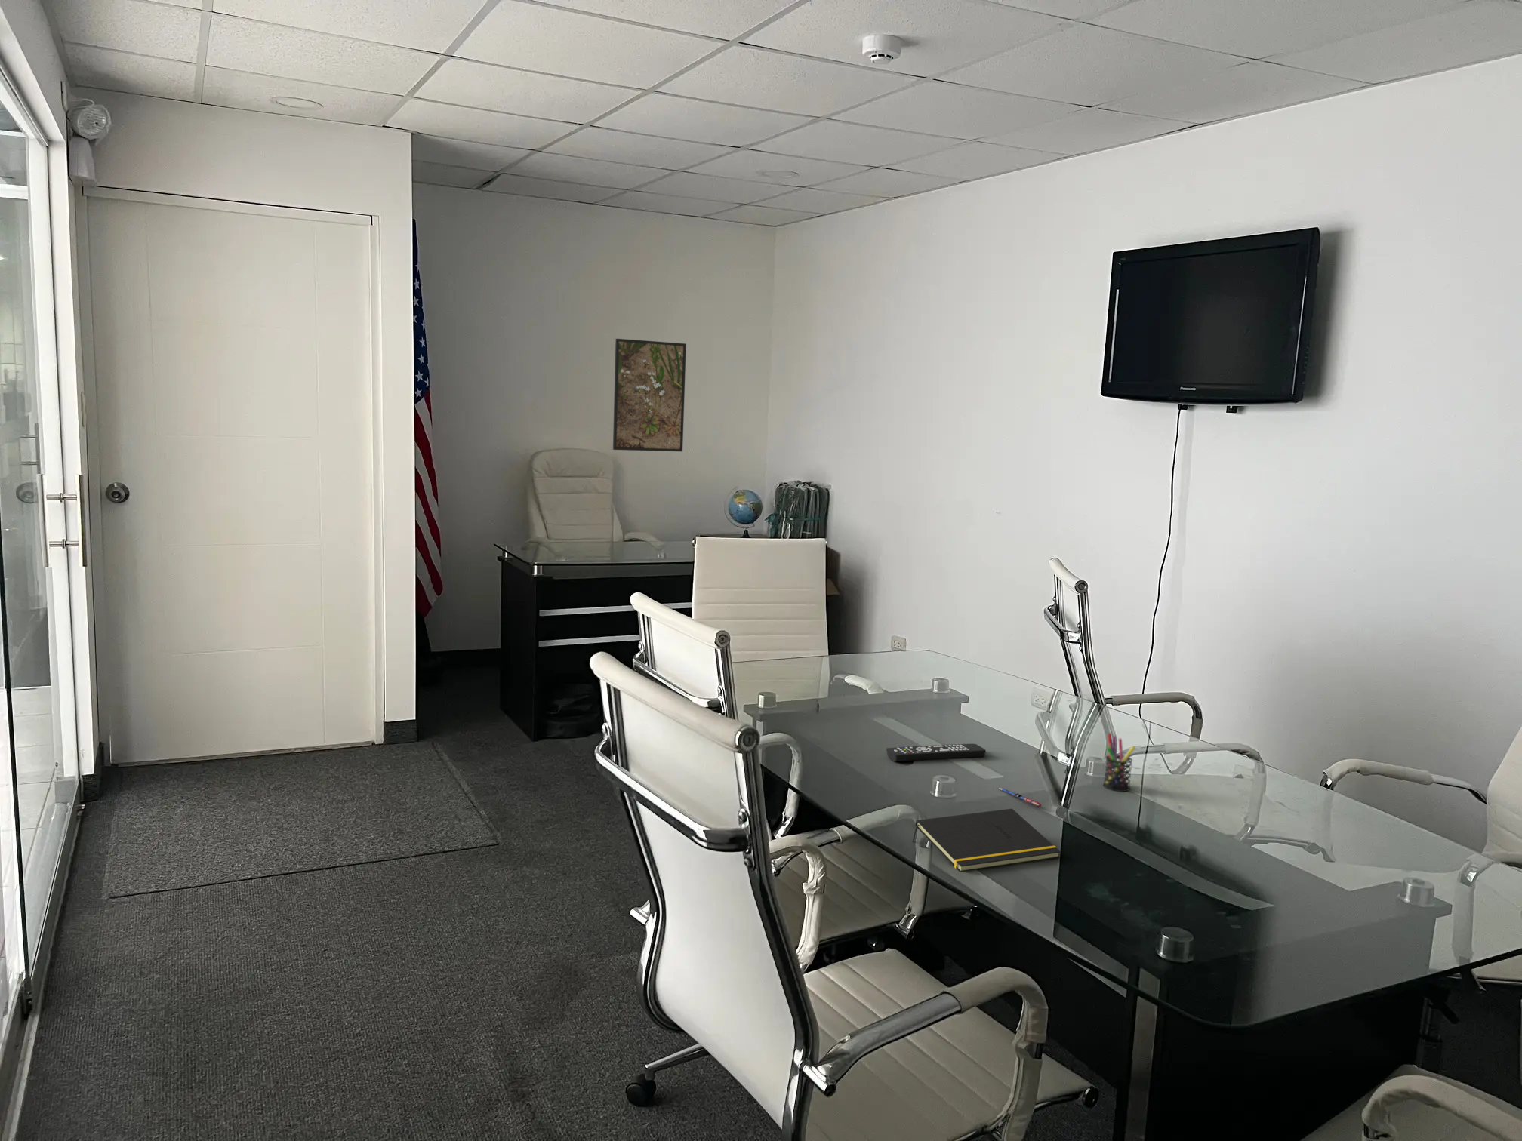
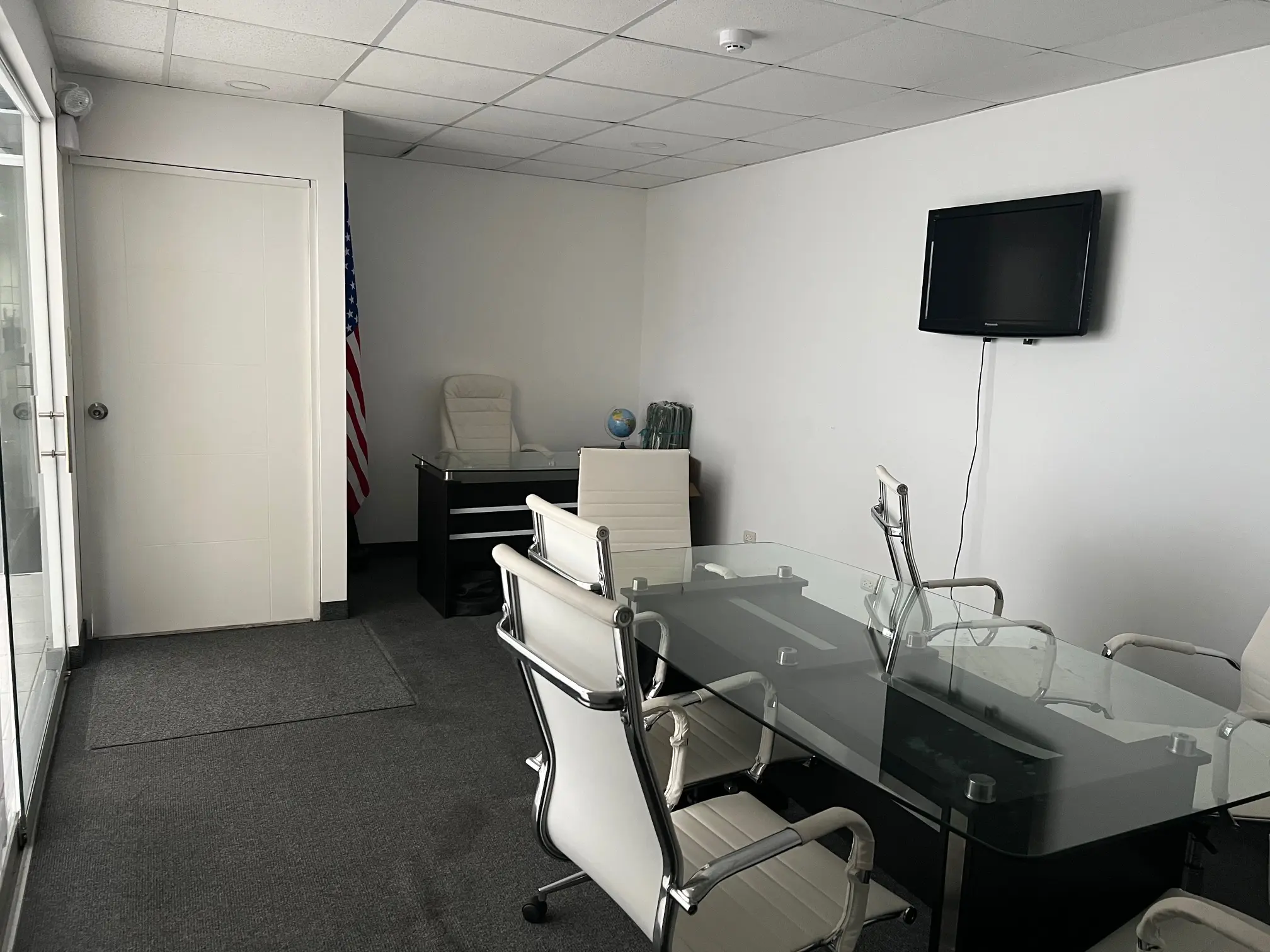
- pen (1019, 796)
- remote control (936, 753)
- pen holder (1115, 761)
- notepad (986, 839)
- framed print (650, 397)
